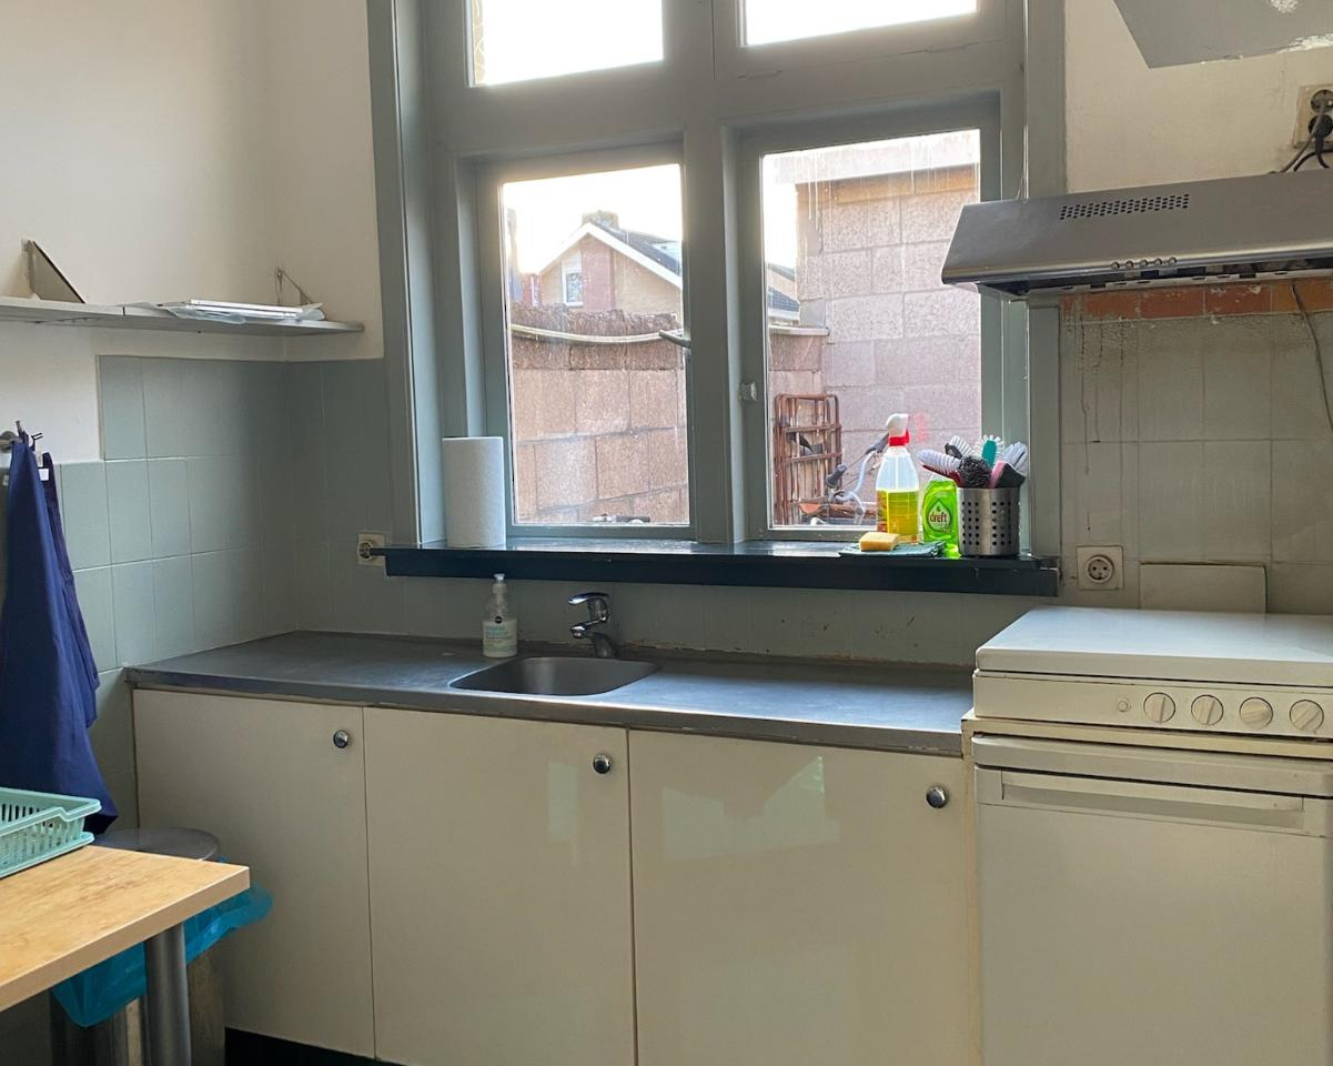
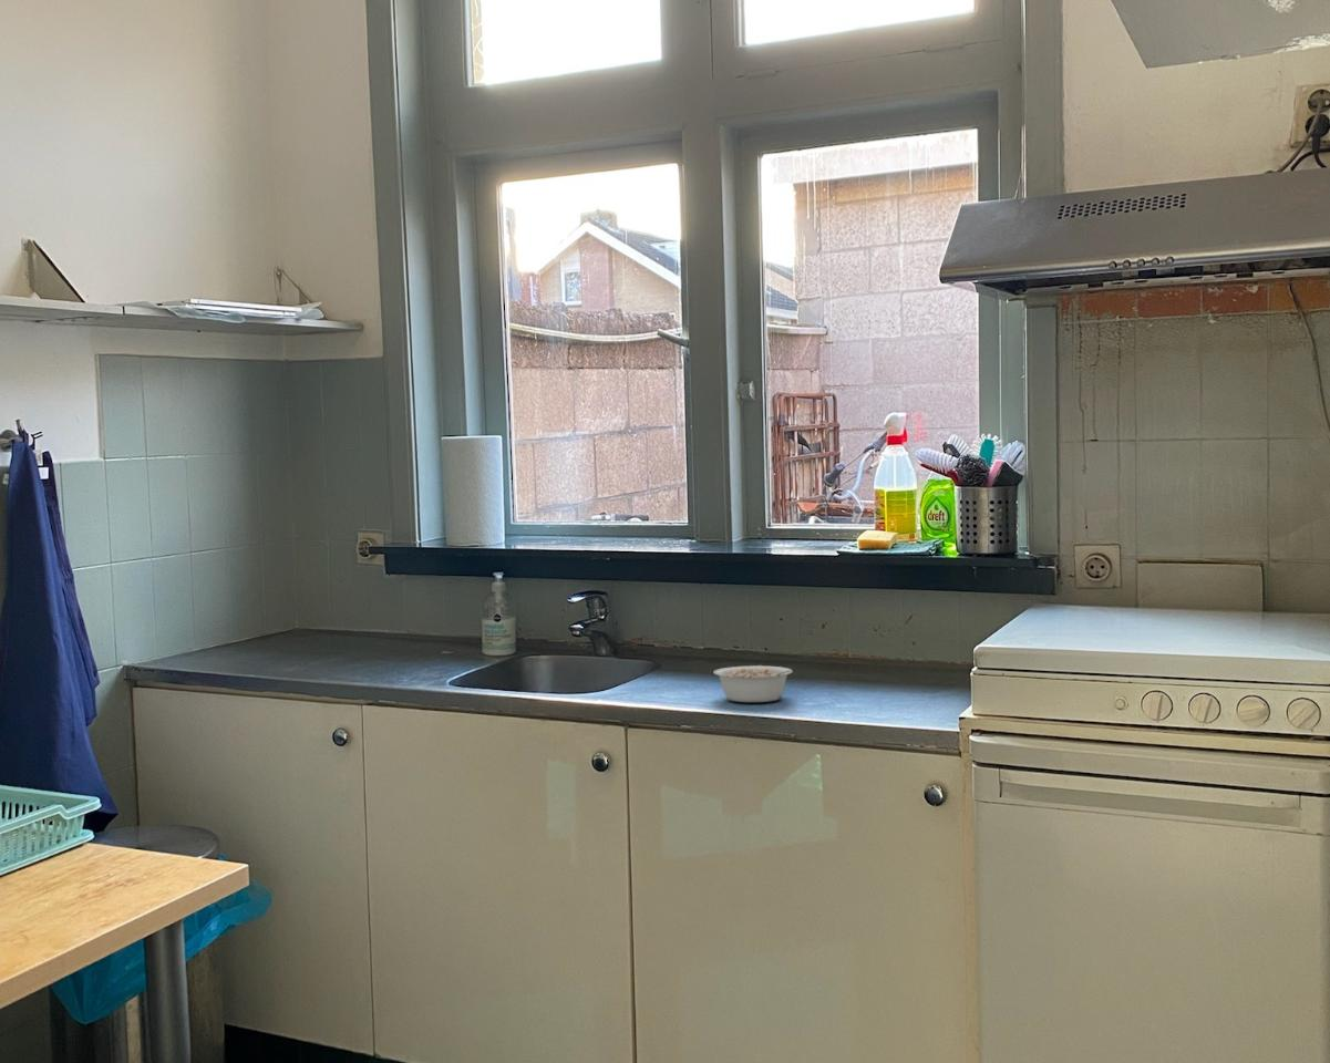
+ legume (756, 682)
